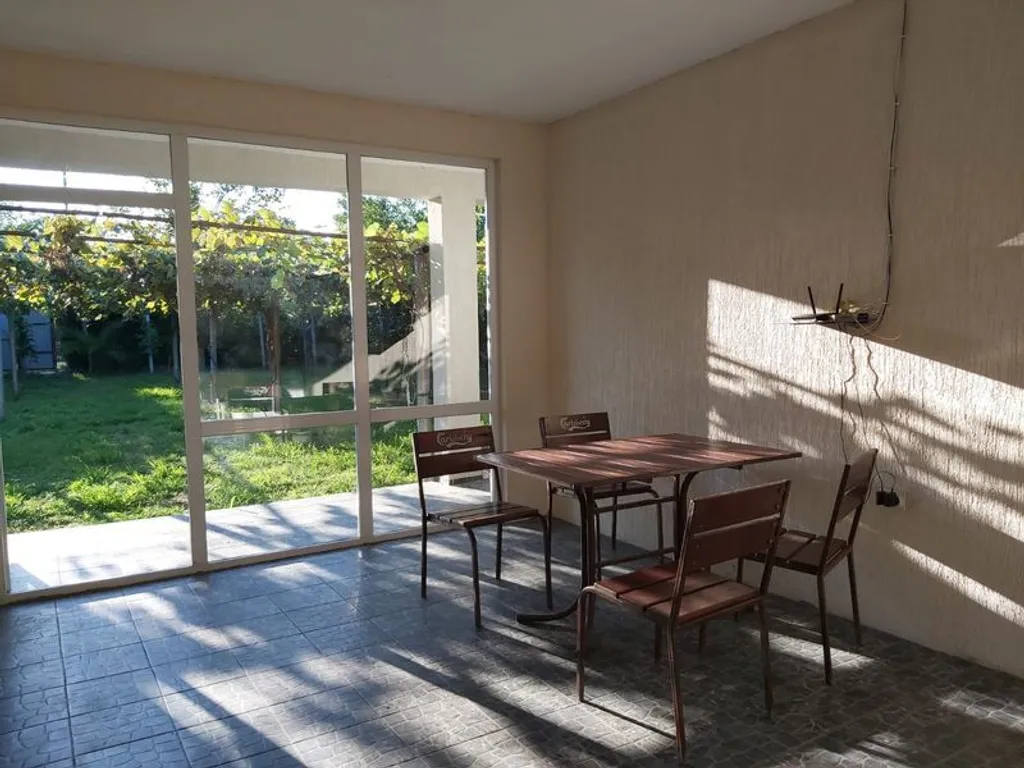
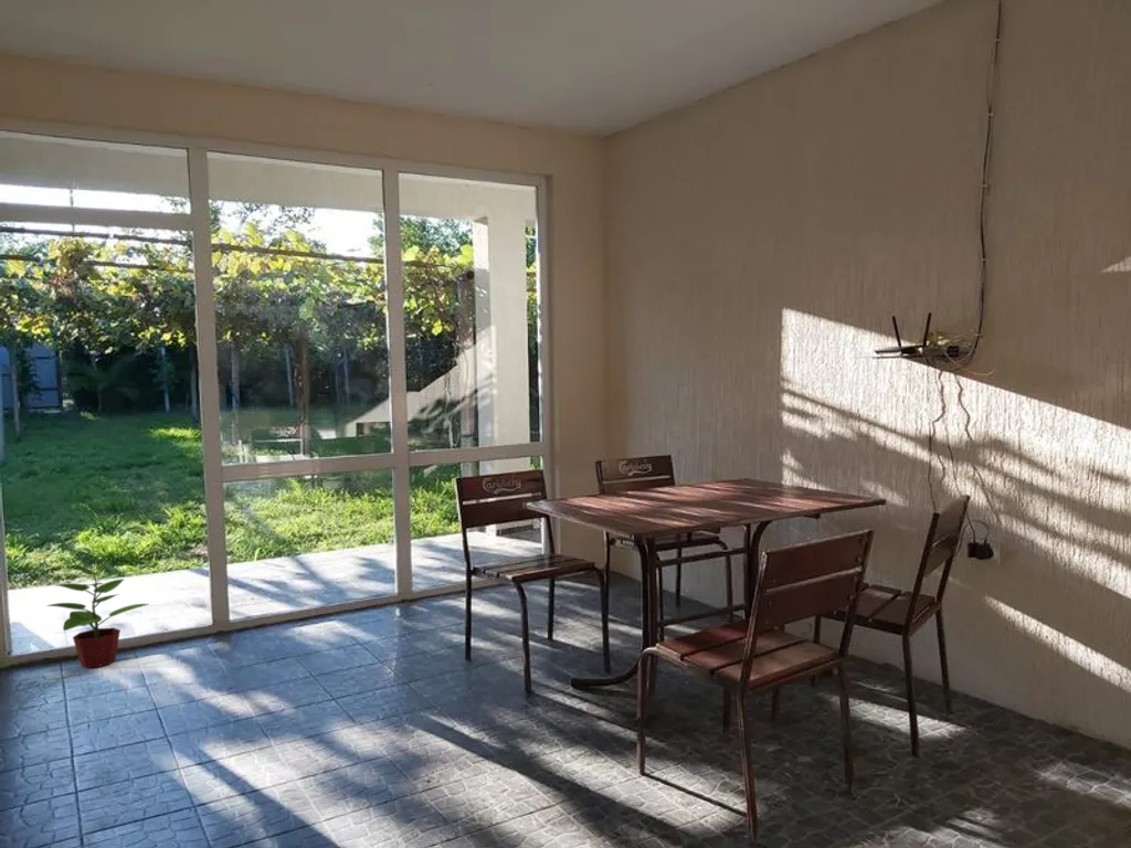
+ potted plant (94, 610)
